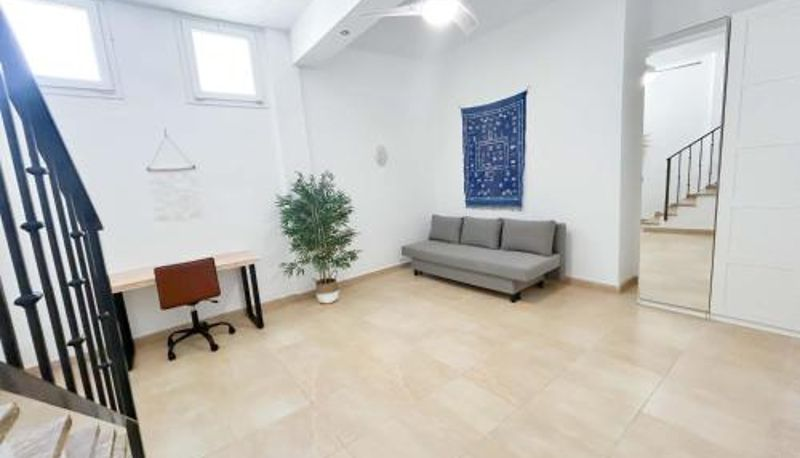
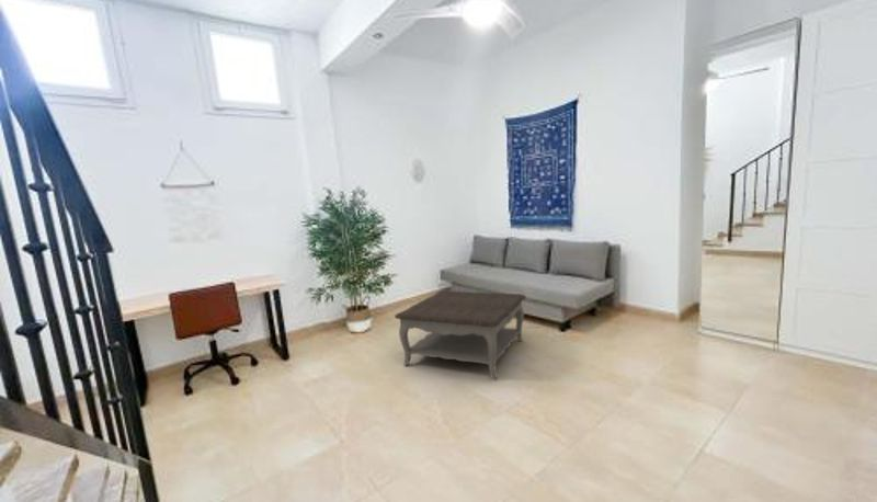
+ coffee table (465, 328)
